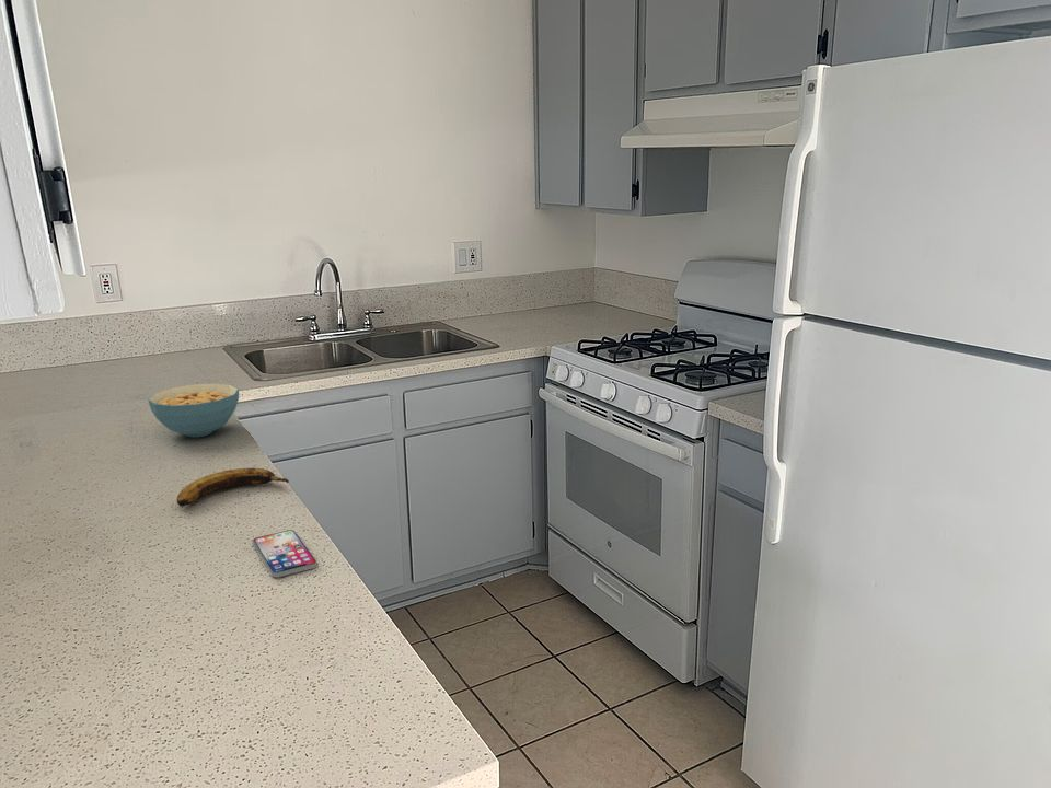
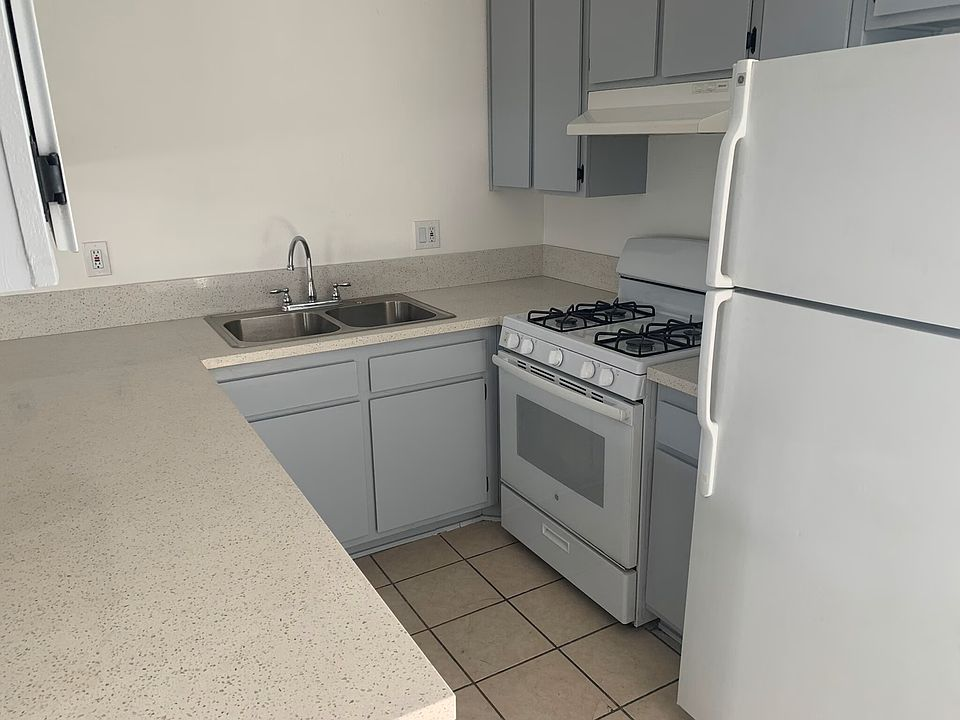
- cereal bowl (196, 414)
- banana (228, 485)
- smartphone (284, 552)
